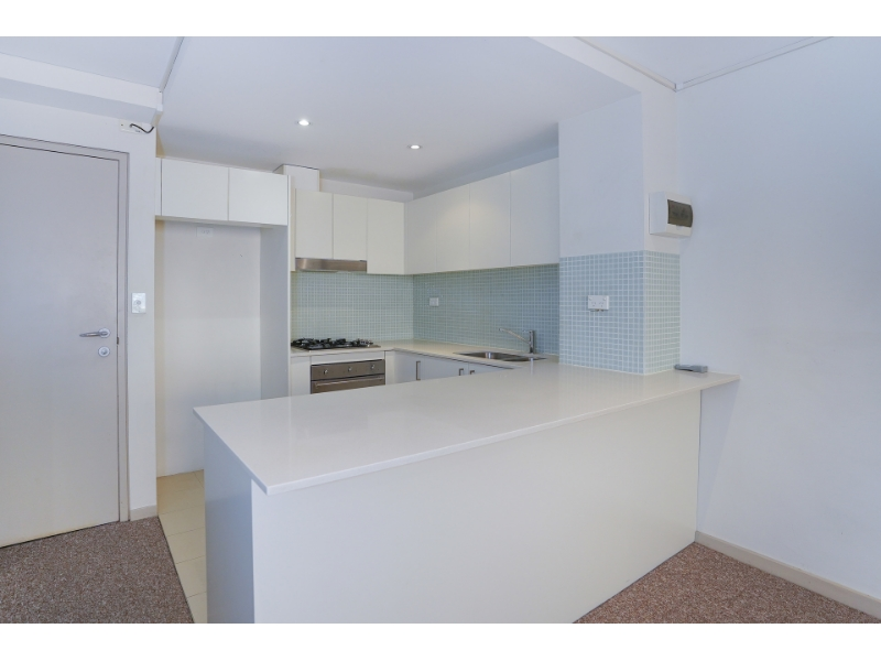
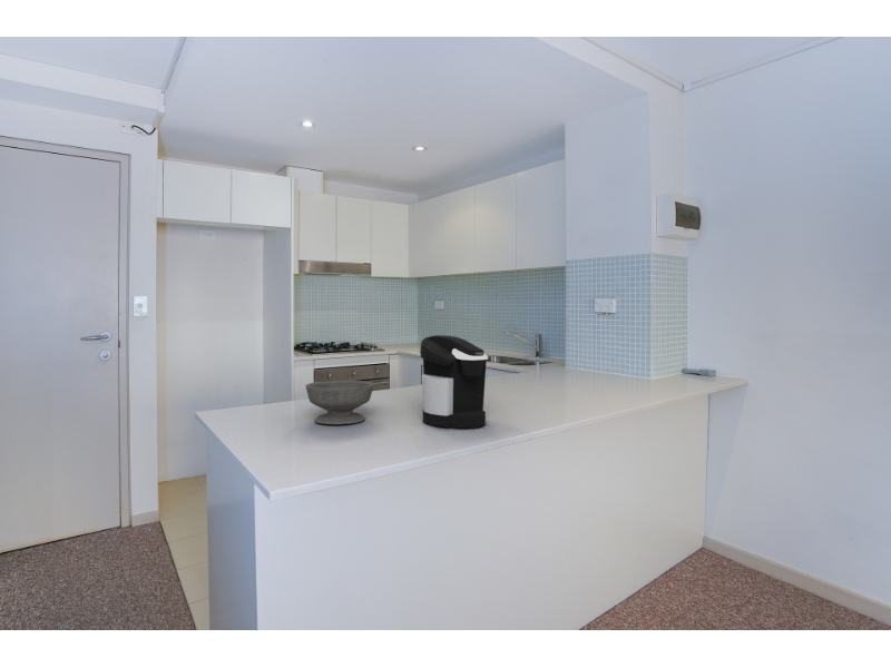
+ coffee maker (456, 379)
+ bowl (340, 402)
